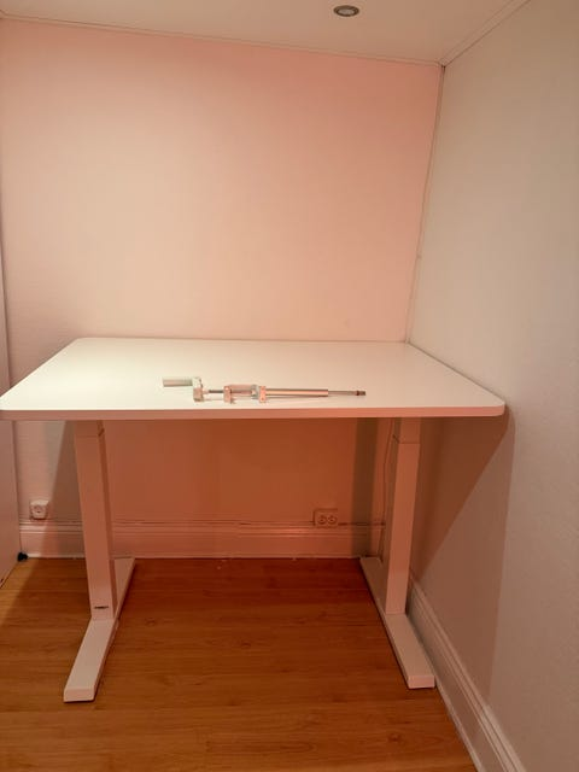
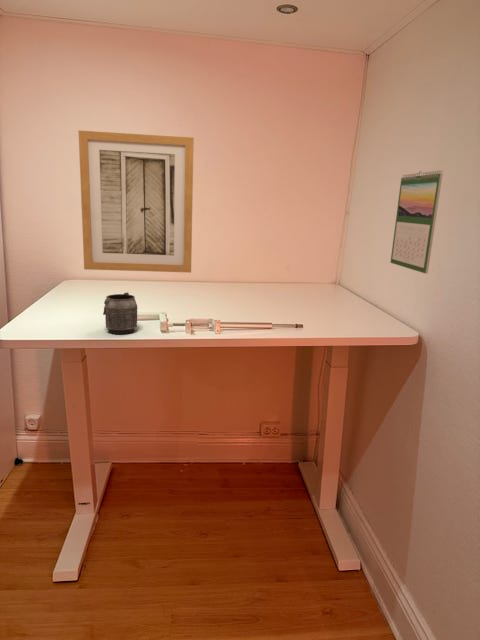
+ calendar (414, 220)
+ wall art (137, 205)
+ mug (122, 312)
